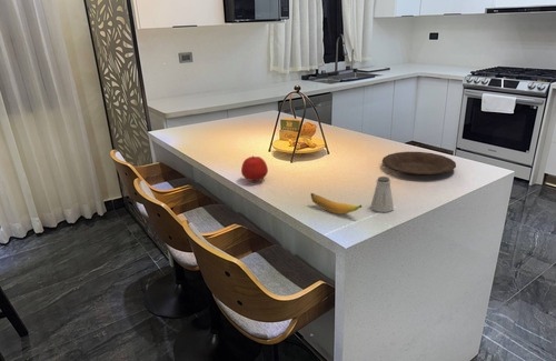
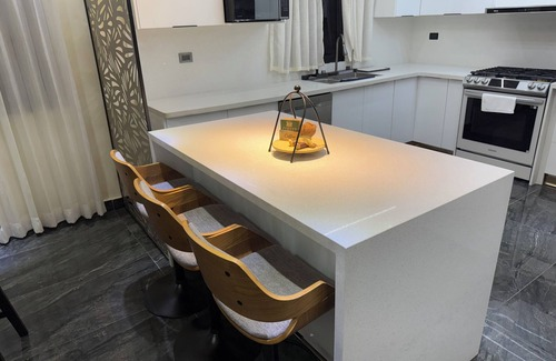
- banana (335, 204)
- apple (254, 168)
- plate (417, 164)
- saltshaker (383, 192)
